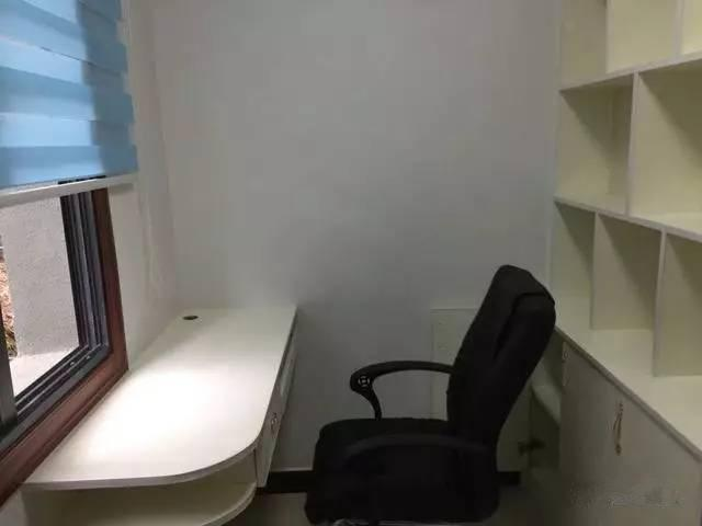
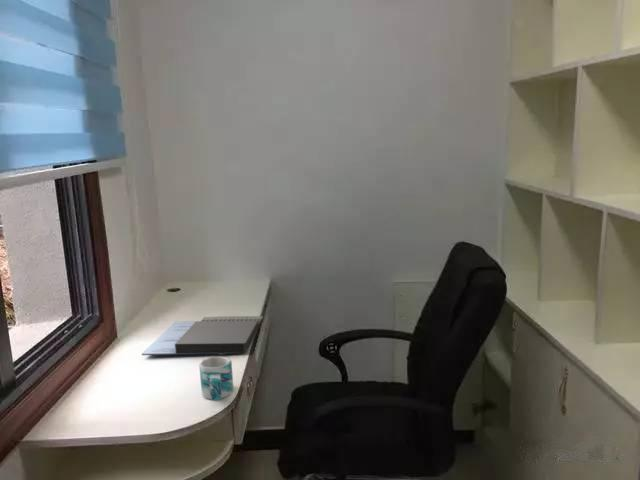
+ mug (216, 380)
+ notebook (207, 331)
